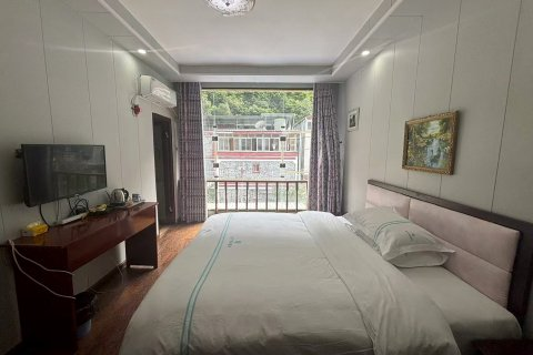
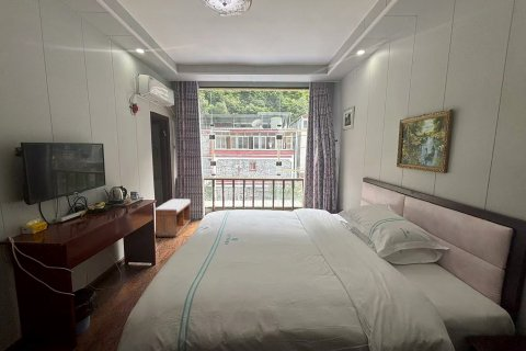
+ bench (173, 216)
